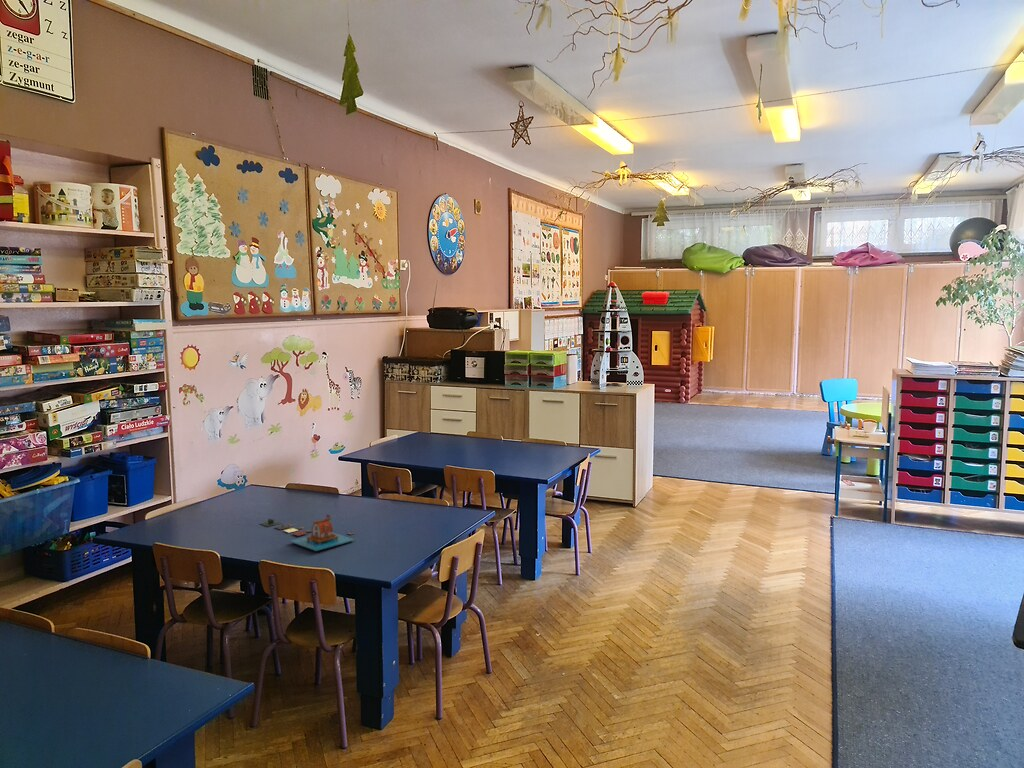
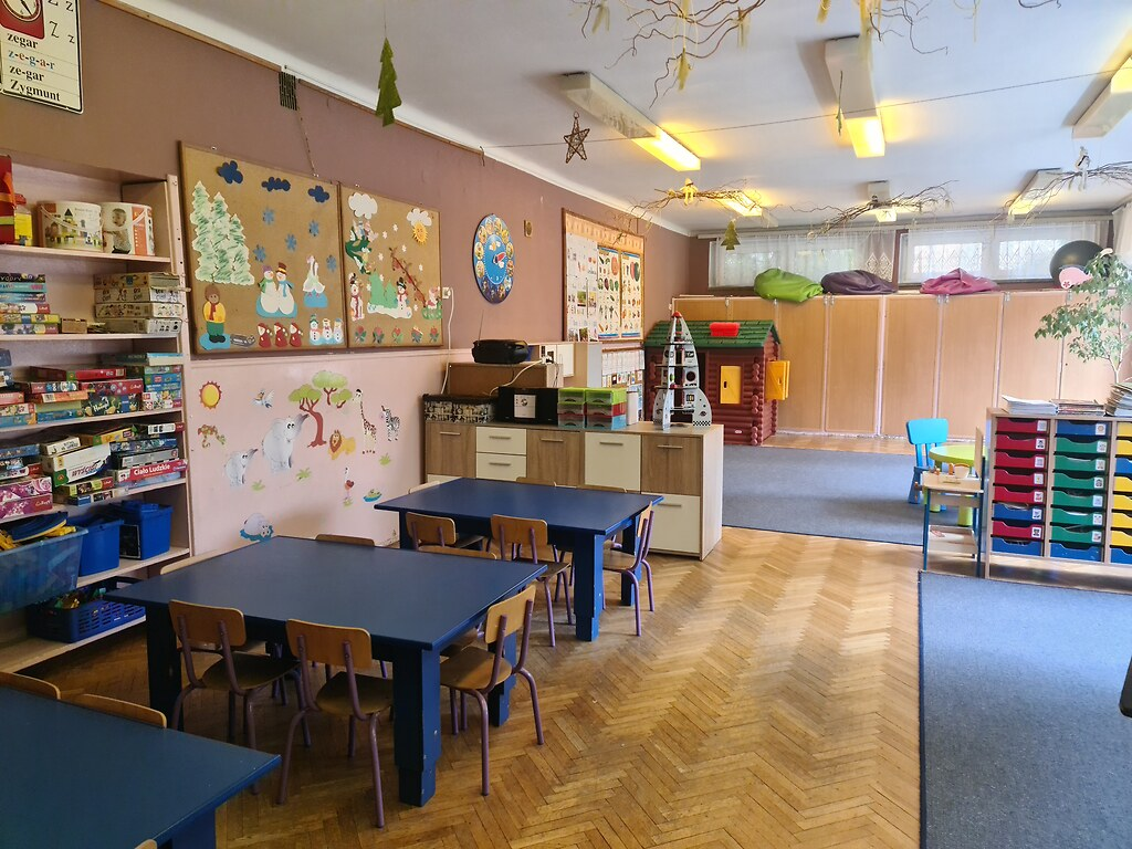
- board game (302, 527)
